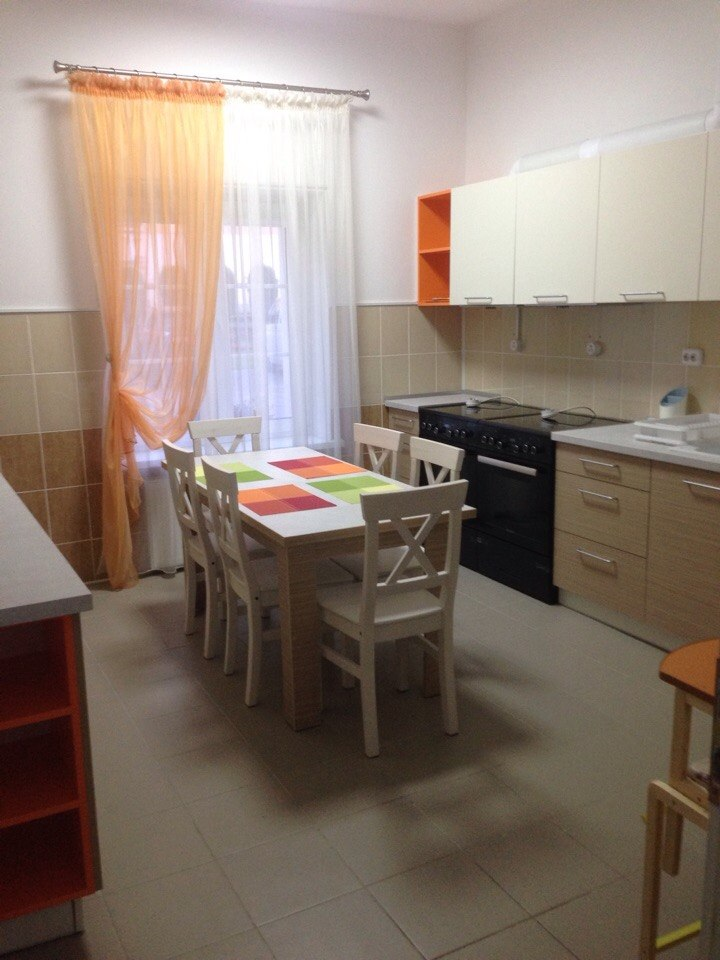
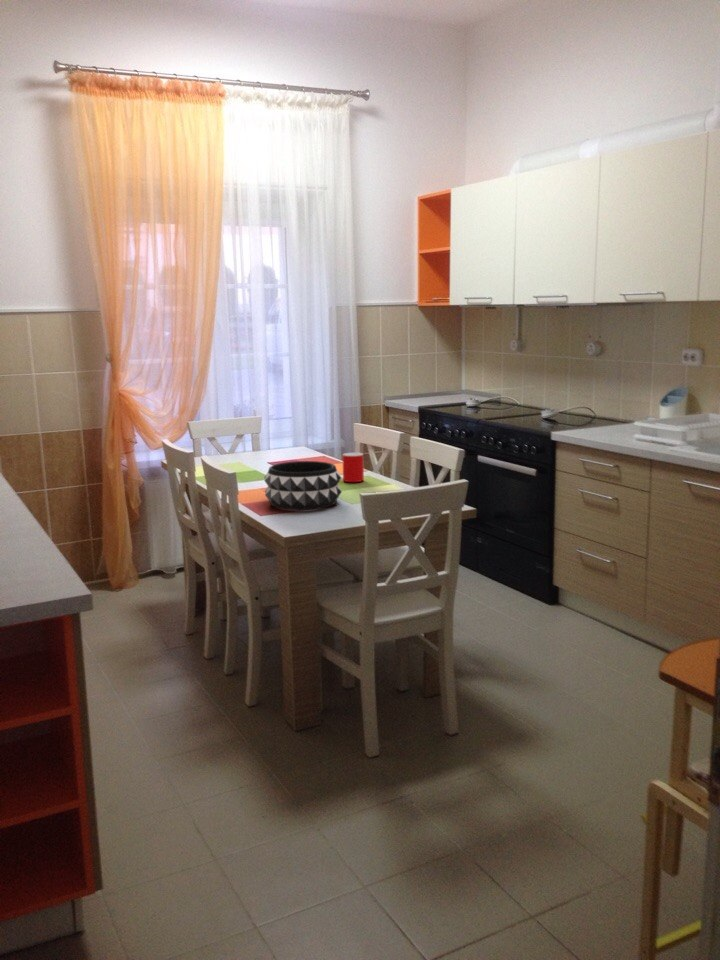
+ decorative bowl (302, 484)
+ cup (351, 466)
